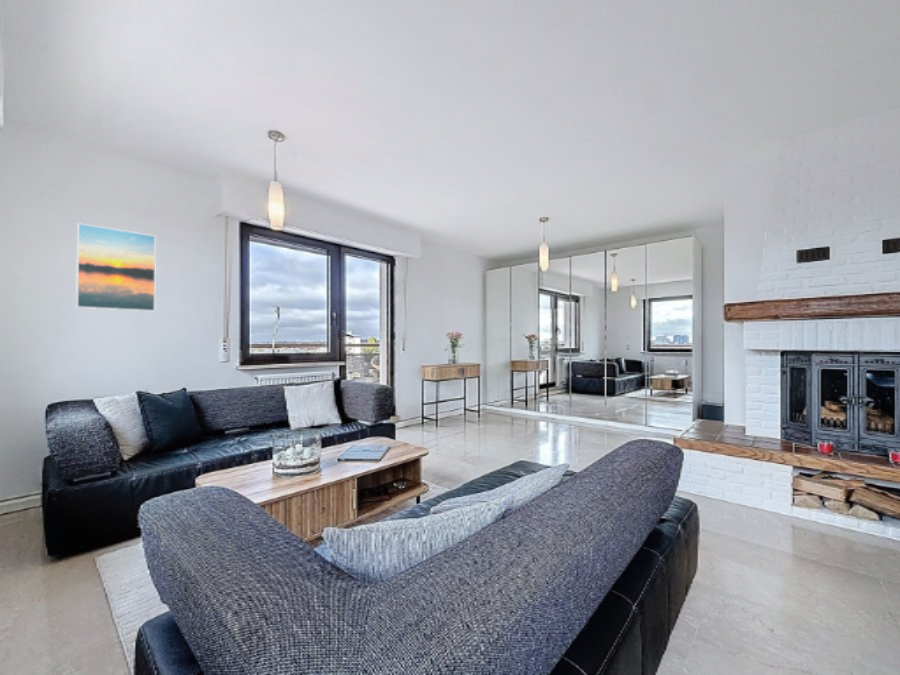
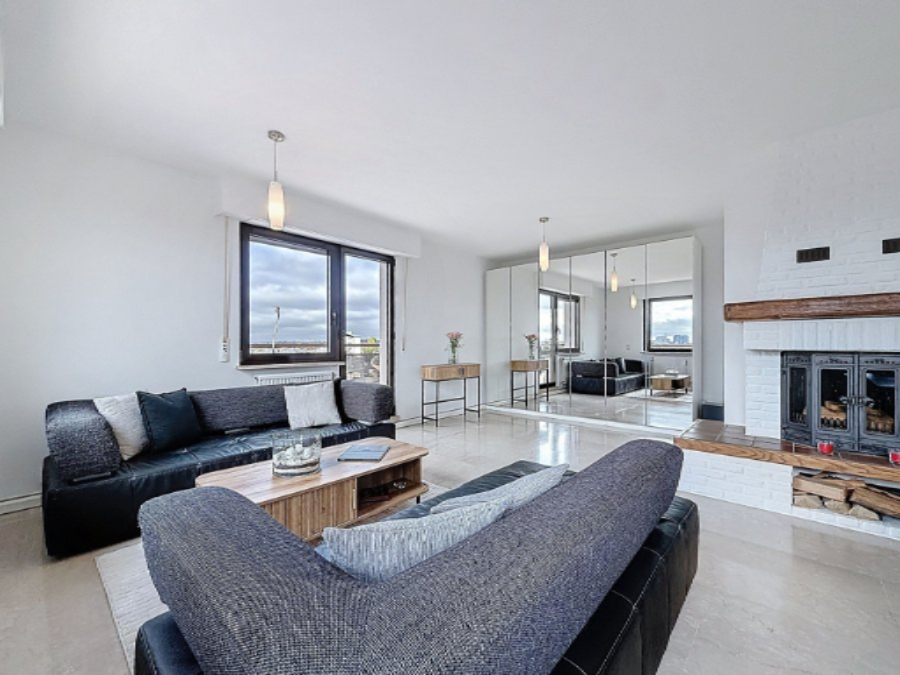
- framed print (118, 269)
